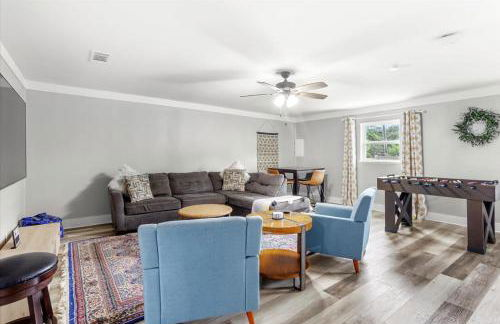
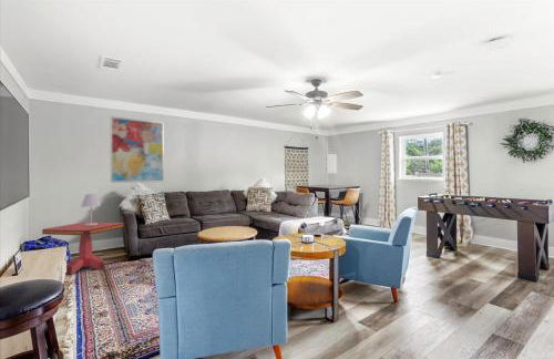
+ wall art (137, 151)
+ side table (85, 246)
+ table lamp (91, 209)
